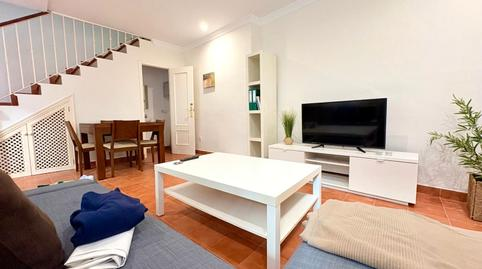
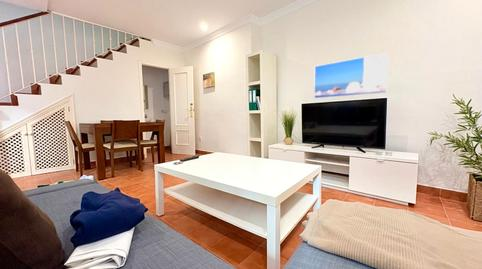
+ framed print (347, 78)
